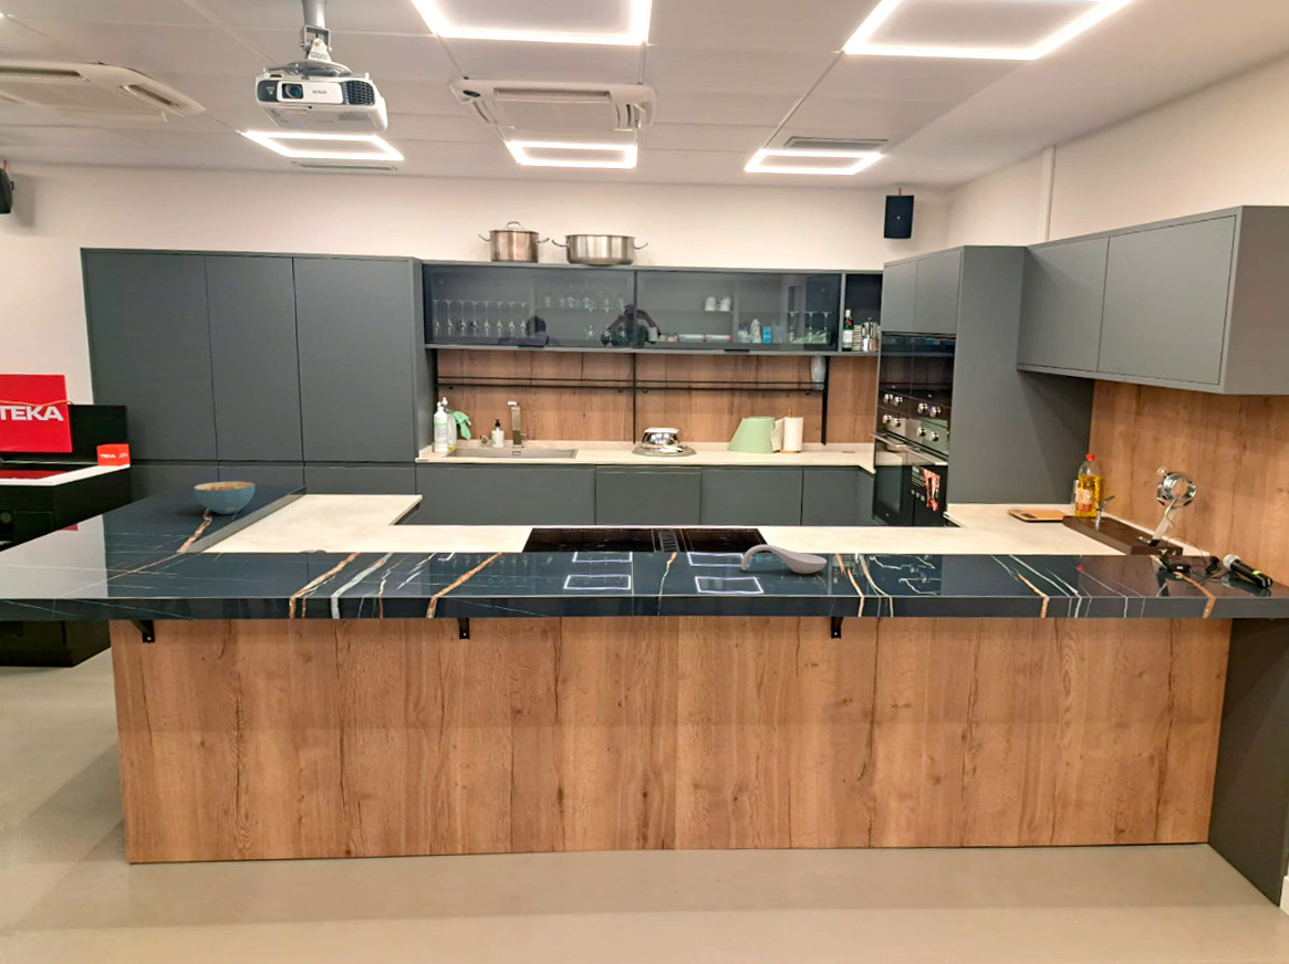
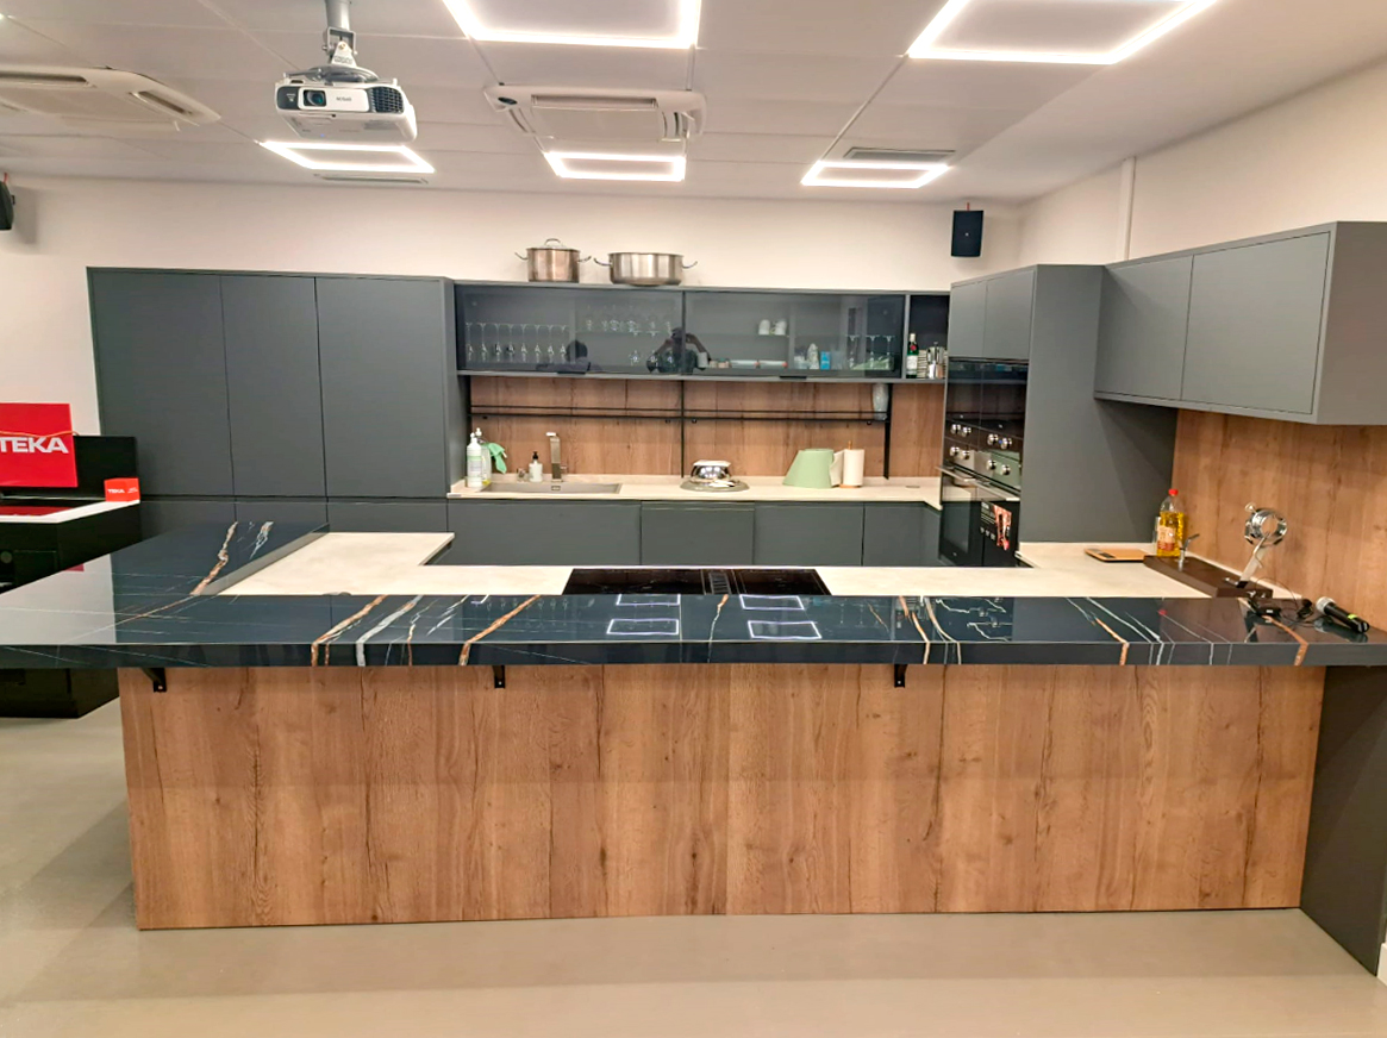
- cereal bowl (225, 499)
- spoon rest (783, 558)
